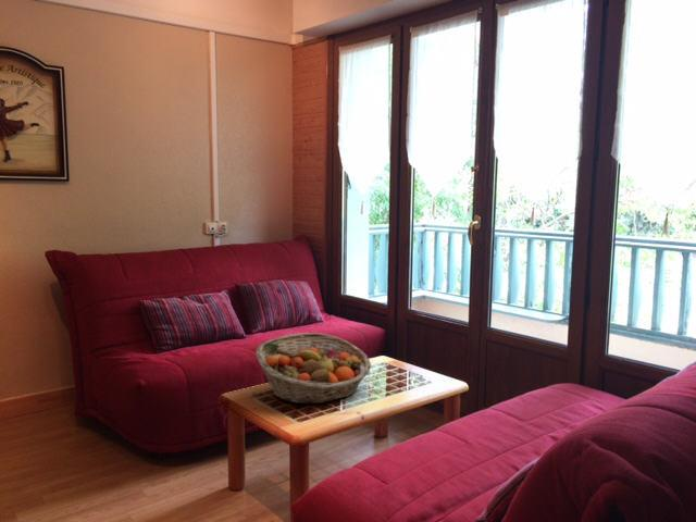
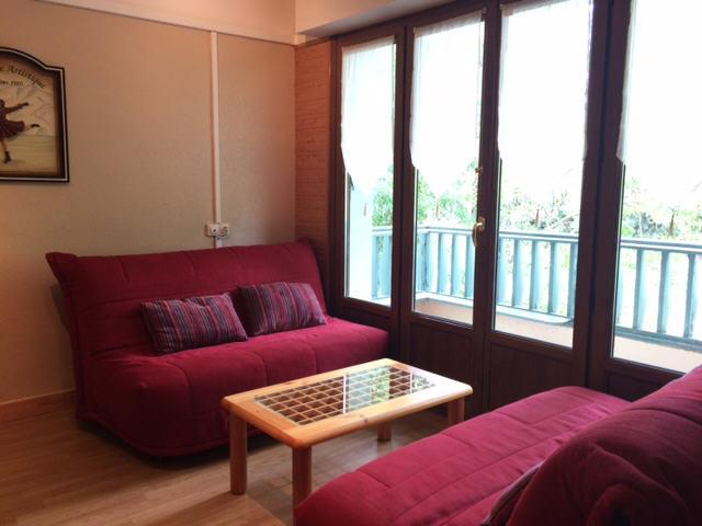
- fruit basket (313, 366)
